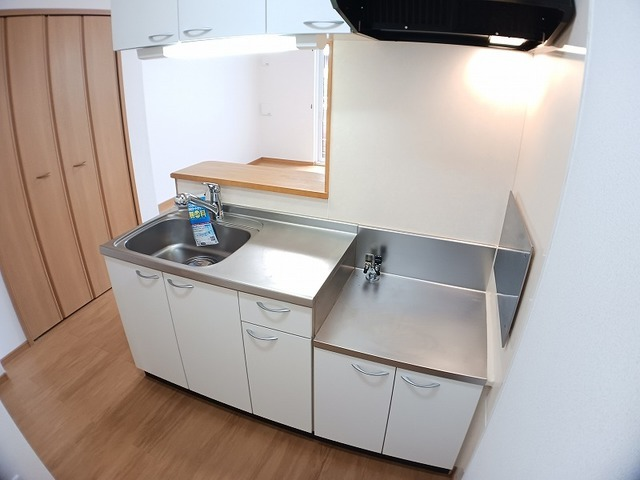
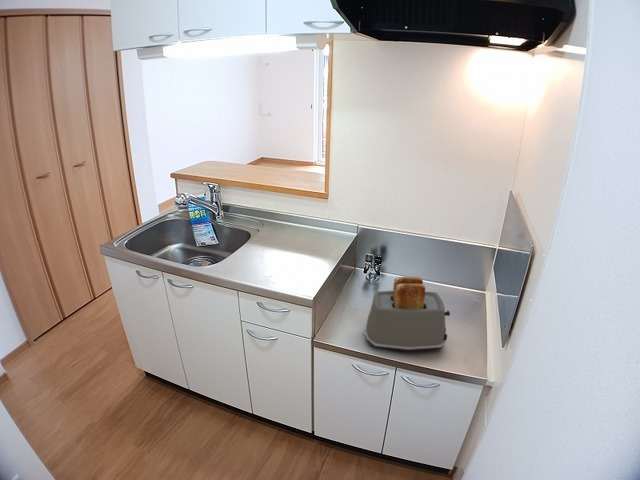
+ toaster (408, 312)
